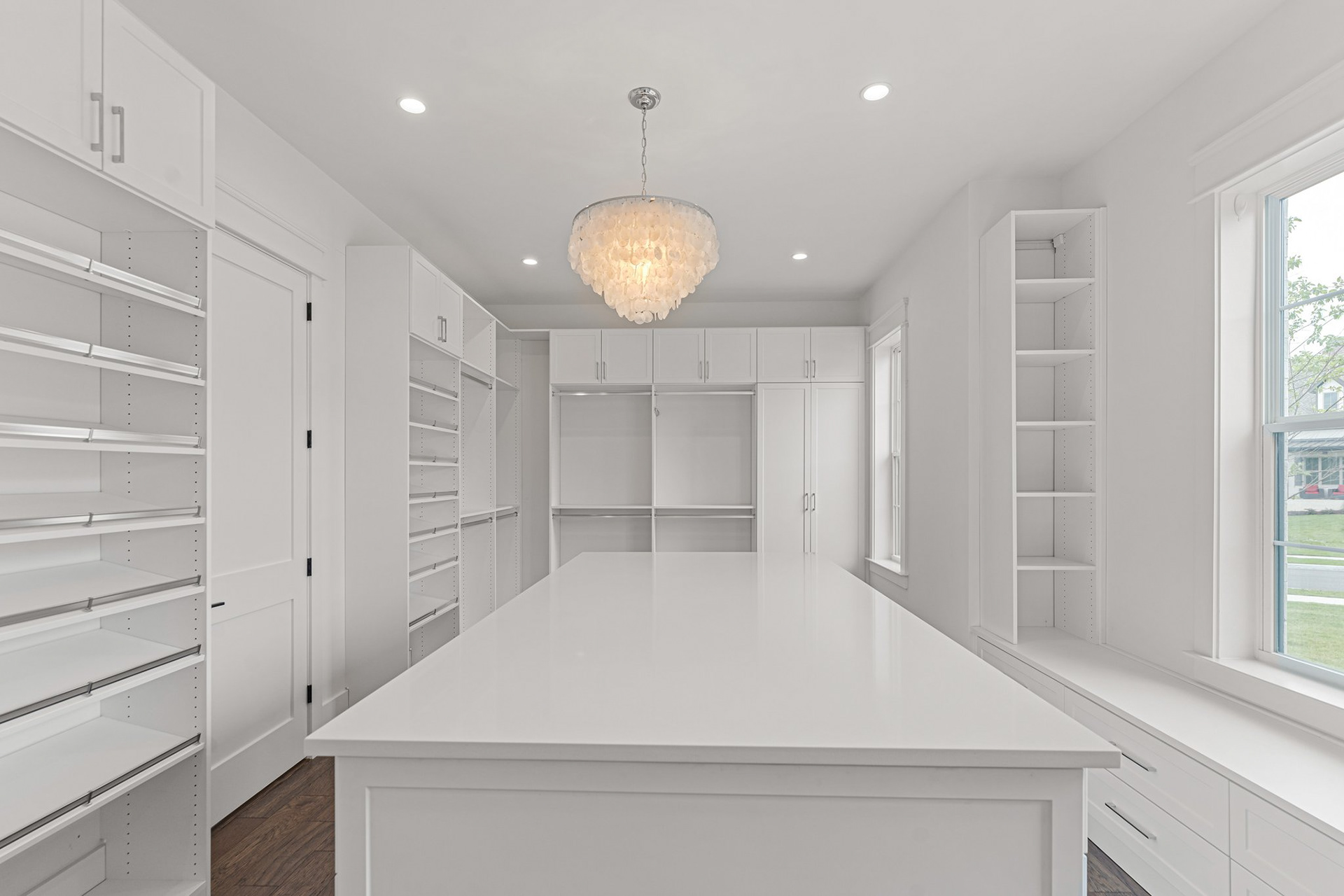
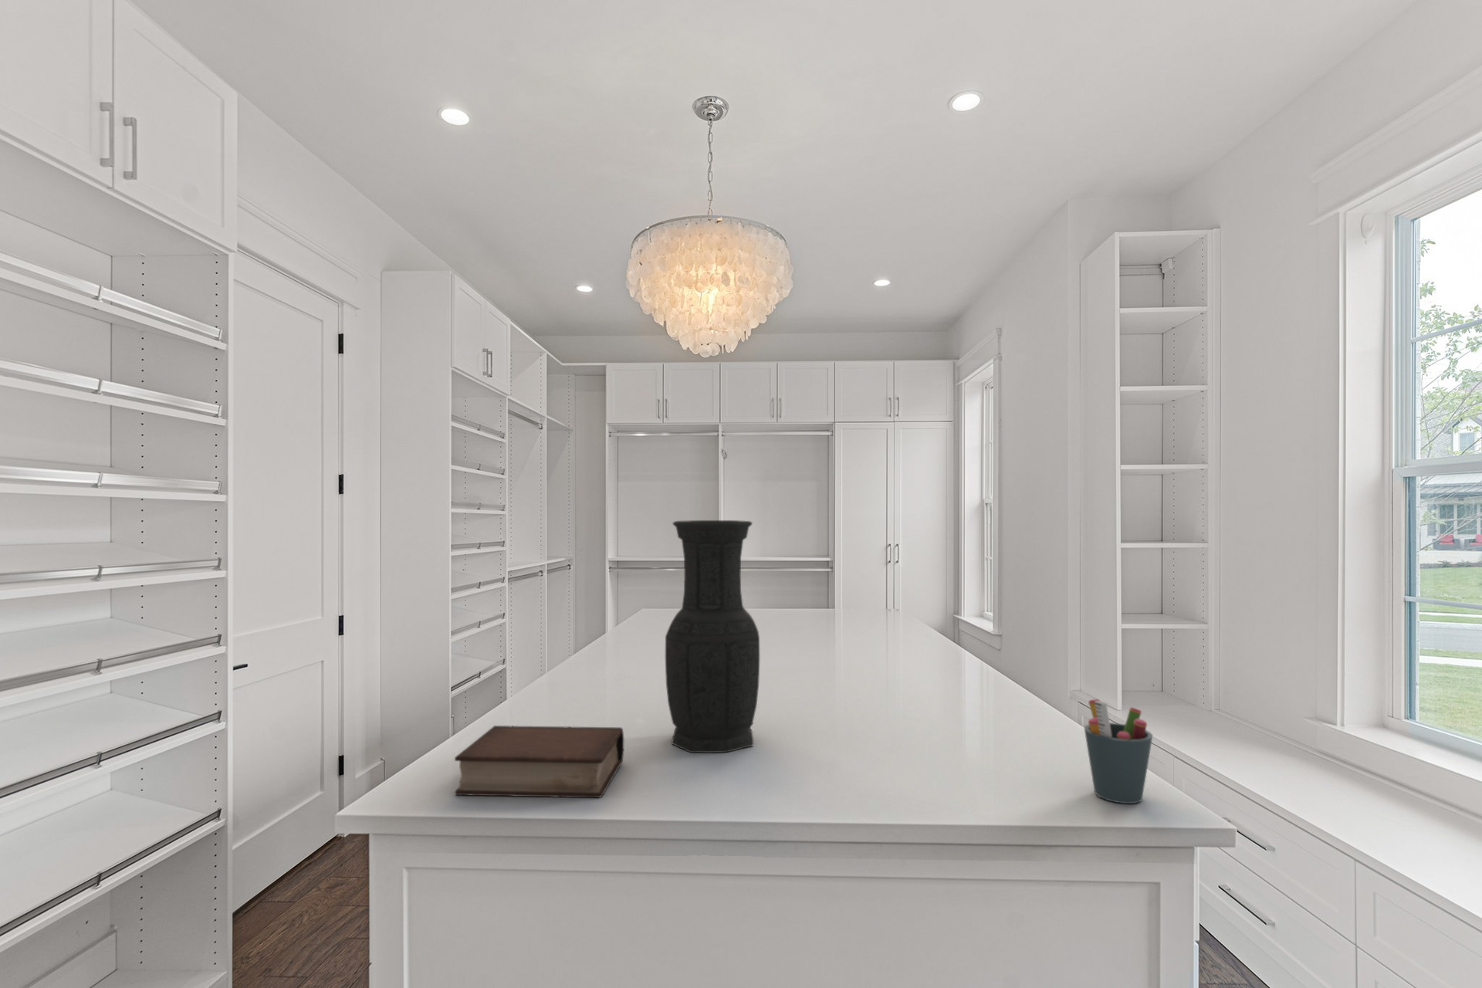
+ book (544, 758)
+ pen holder (1117, 745)
+ vase (712, 630)
